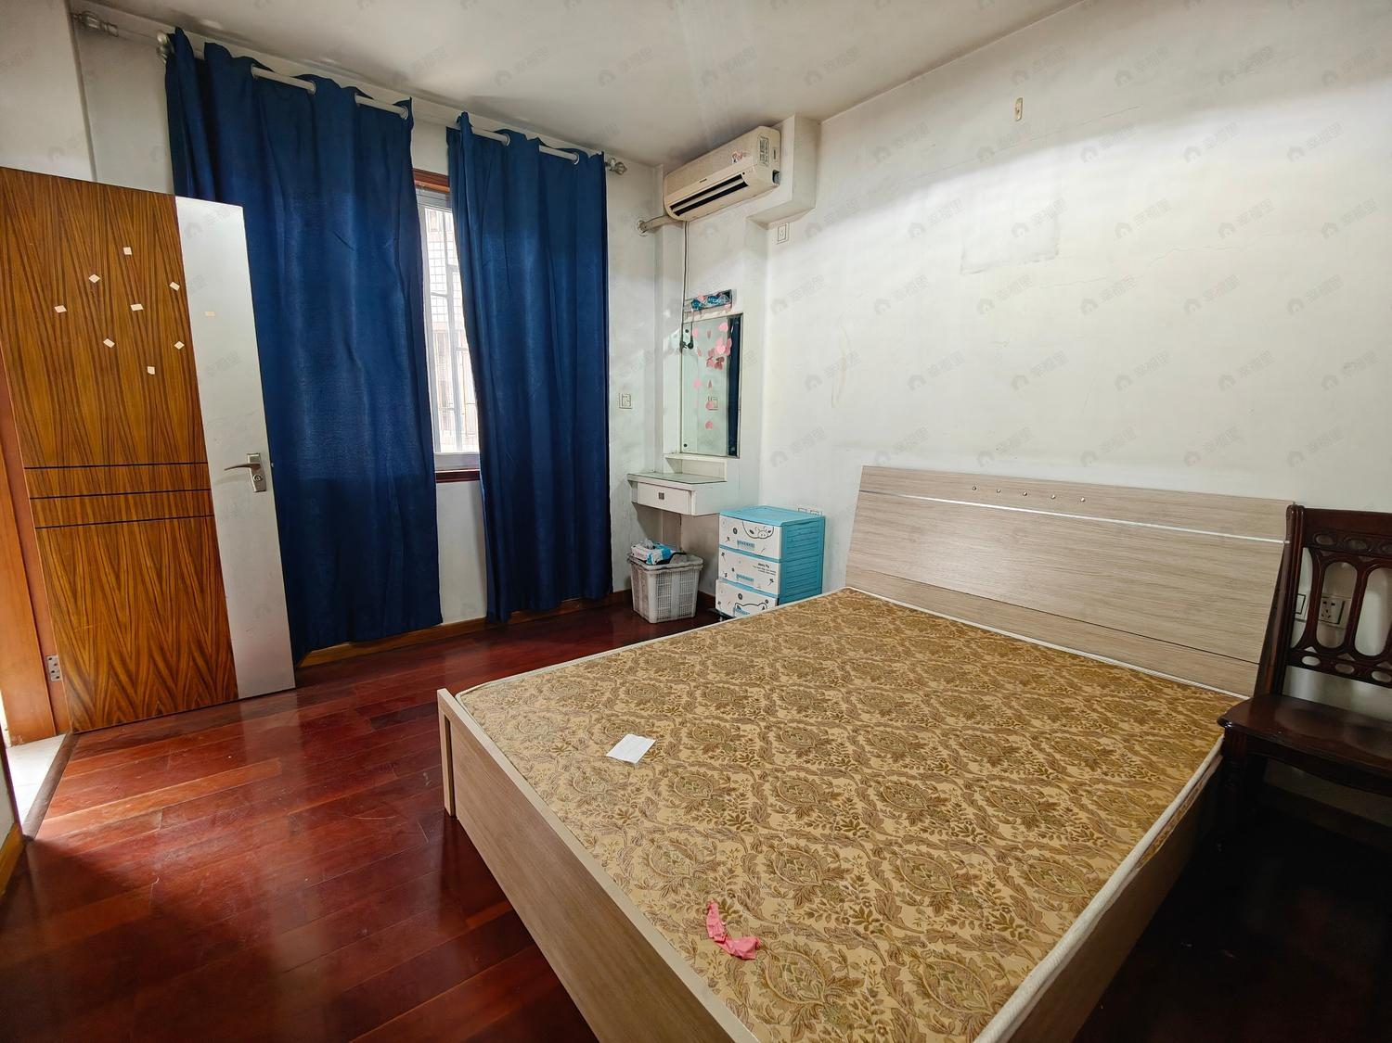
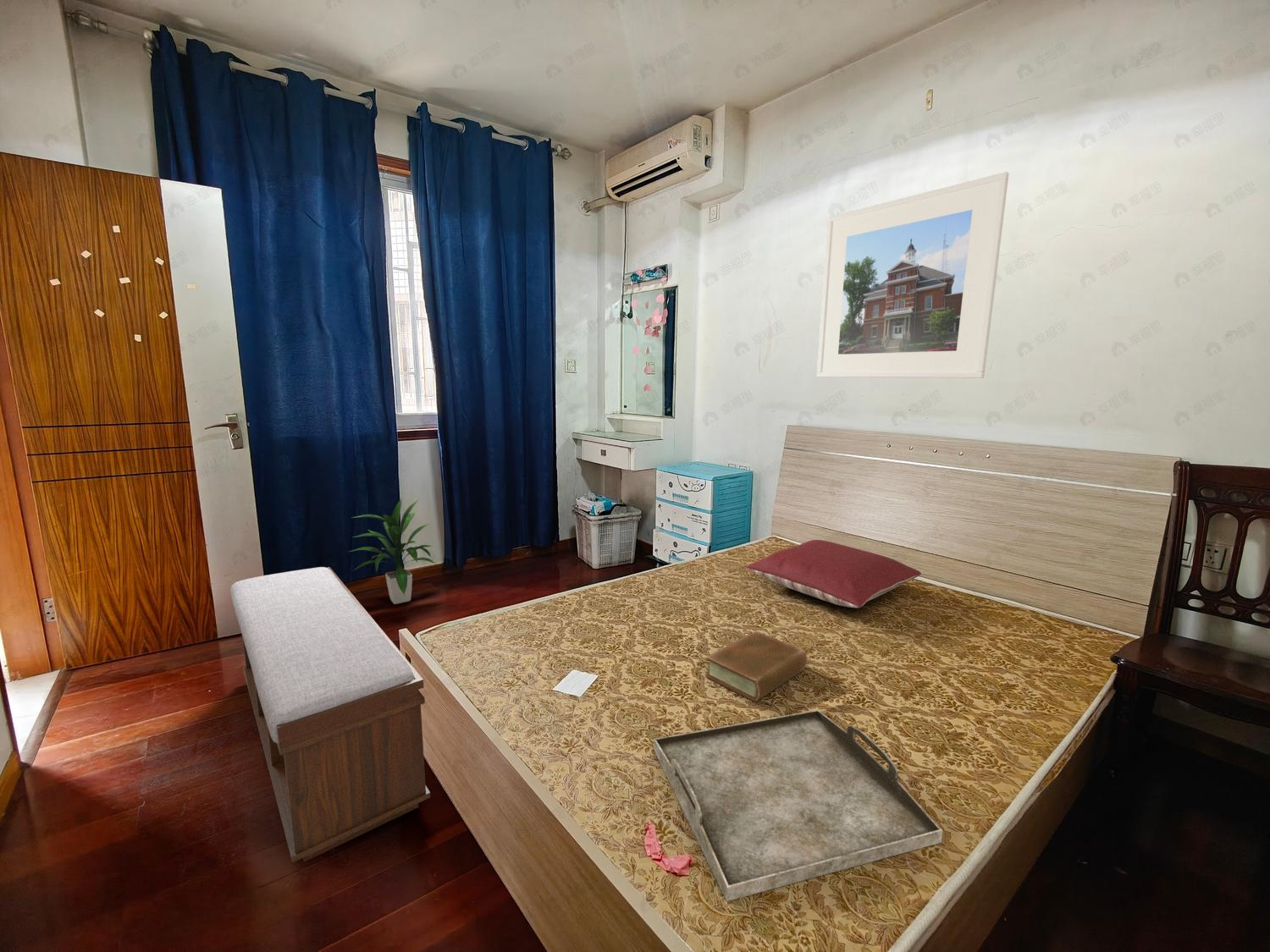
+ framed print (898, 289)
+ pillow (832, 570)
+ bench (313, 677)
+ book (756, 663)
+ indoor plant (395, 552)
+ serving tray (782, 774)
